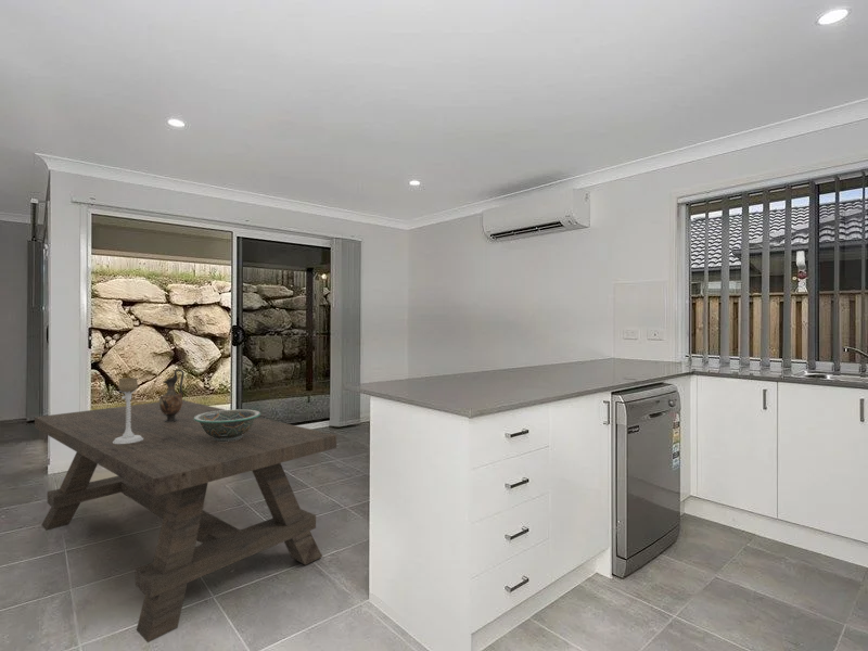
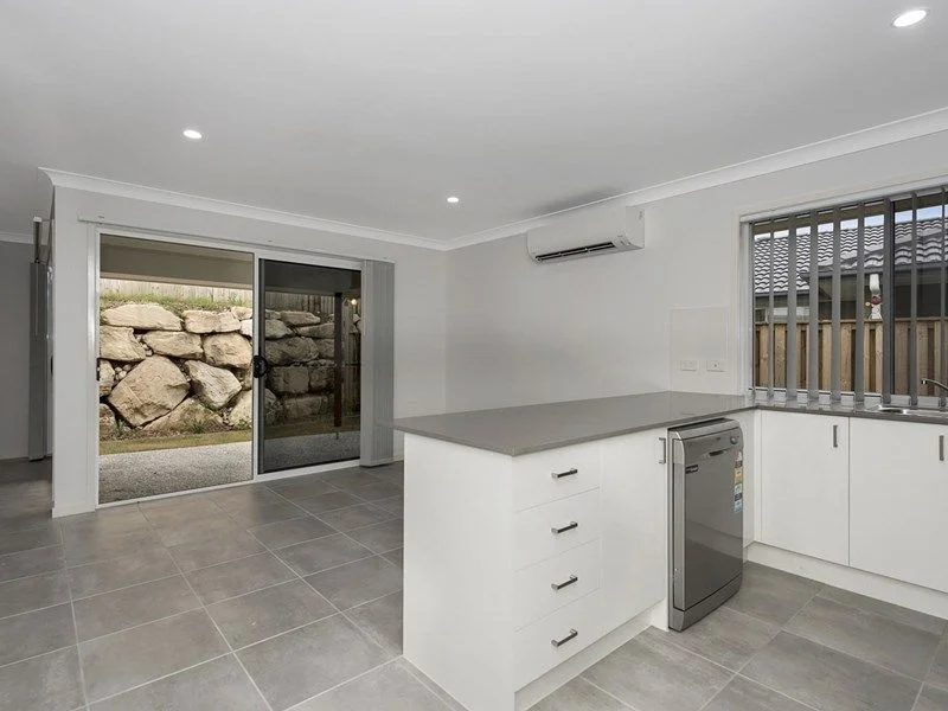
- decorative bowl (228, 425)
- candle holder (128, 409)
- dining table (171, 482)
- vase (171, 395)
